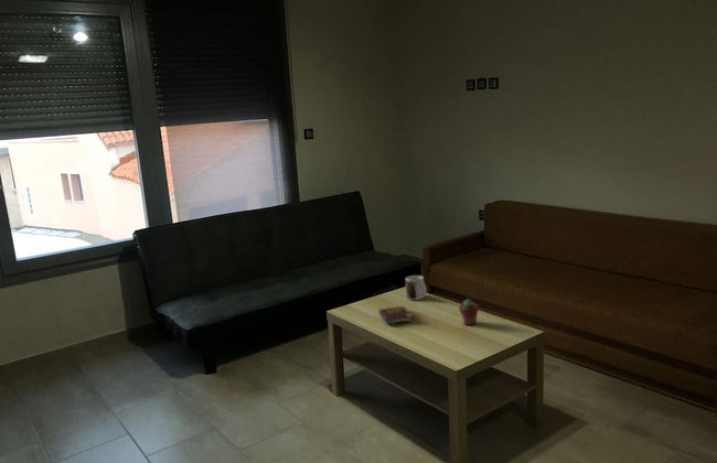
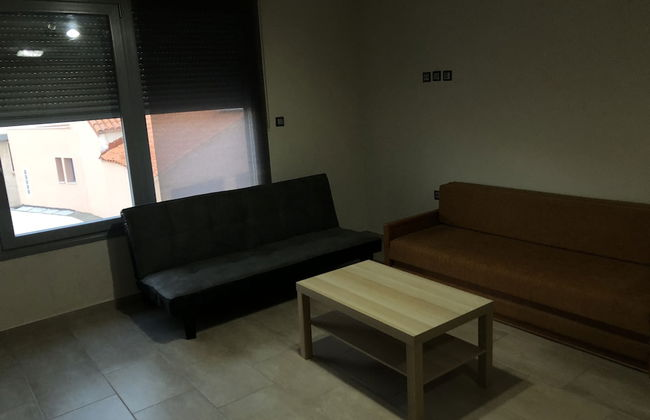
- book (395, 314)
- mug (416, 288)
- potted succulent (469, 311)
